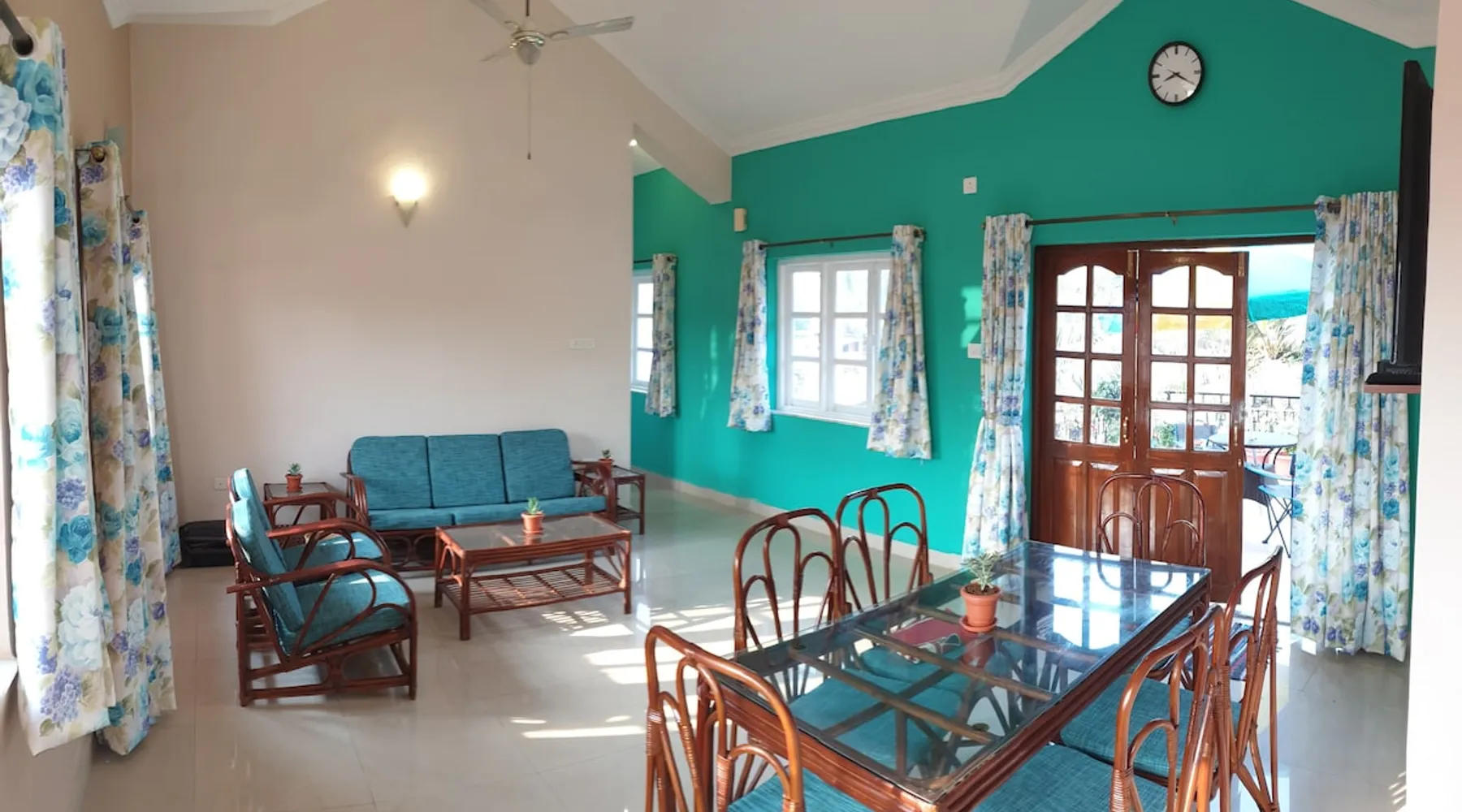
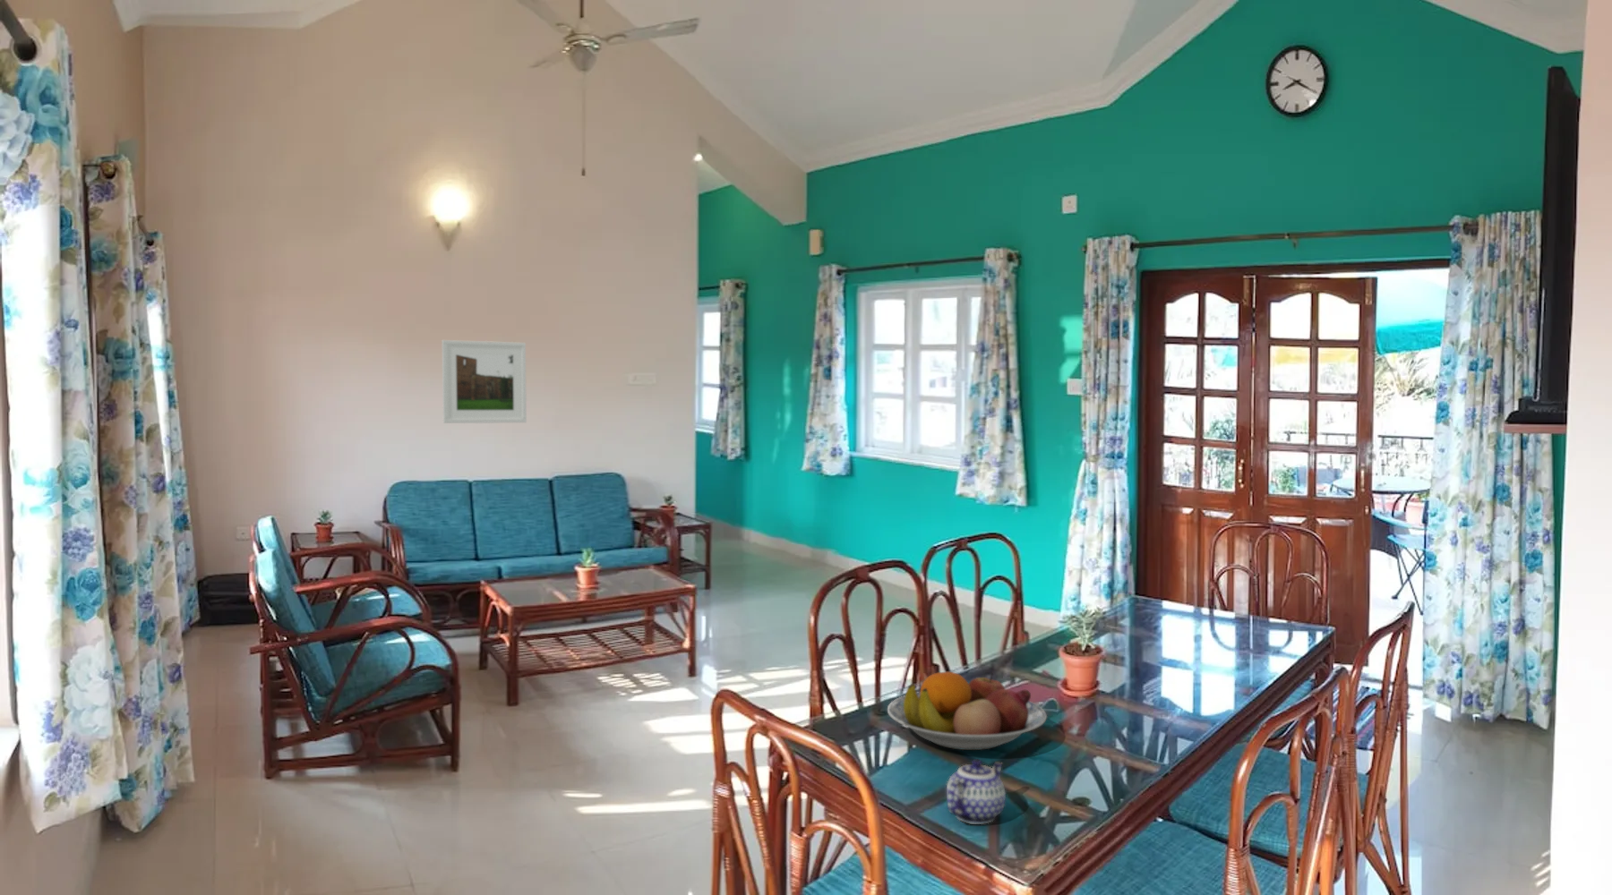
+ teapot (976, 788)
+ fruit bowl (966, 704)
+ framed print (484, 382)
